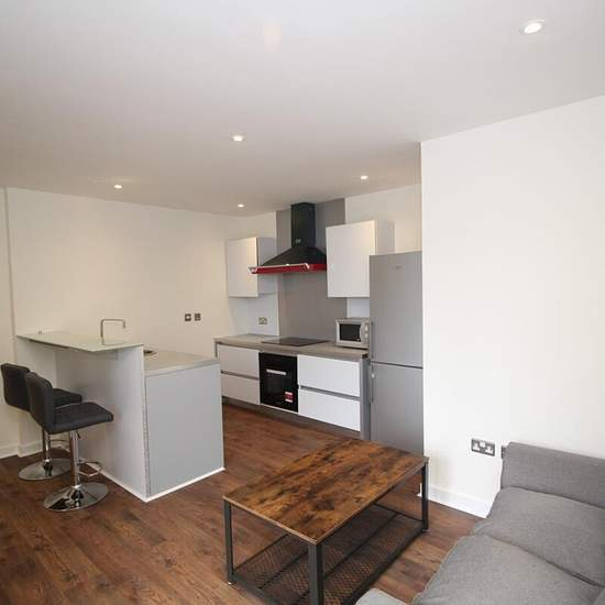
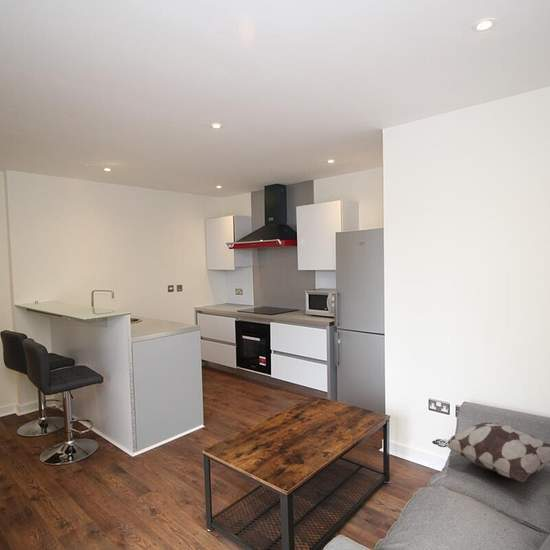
+ decorative pillow (497, 447)
